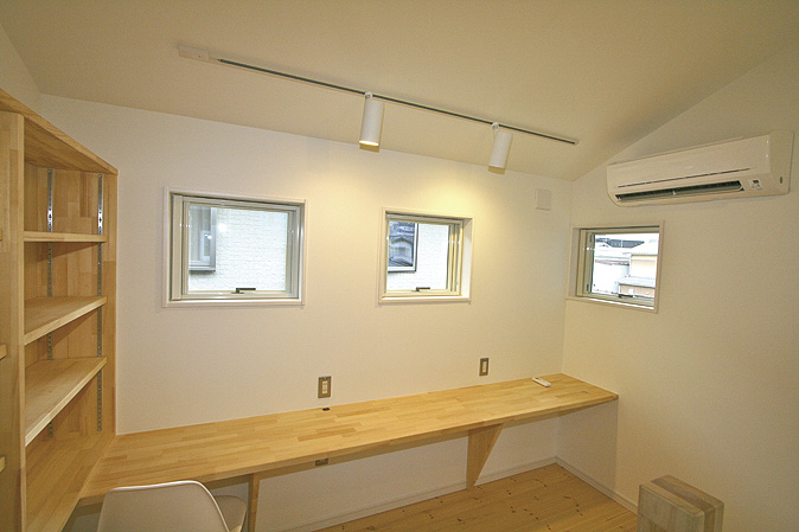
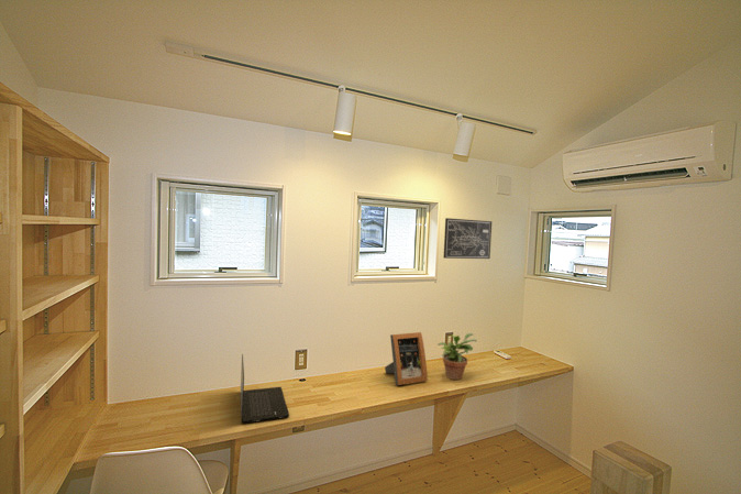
+ potted plant (455, 353)
+ picture frame (405, 355)
+ laptop (264, 388)
+ wall art (468, 239)
